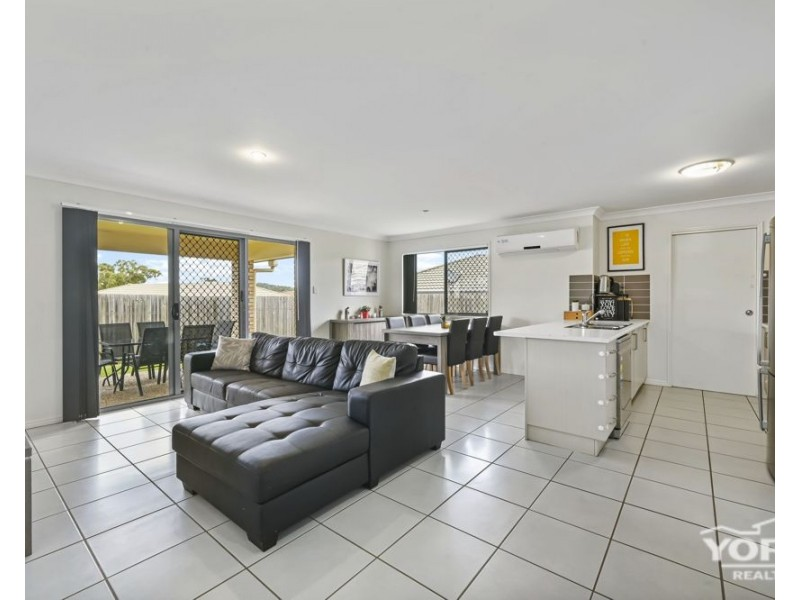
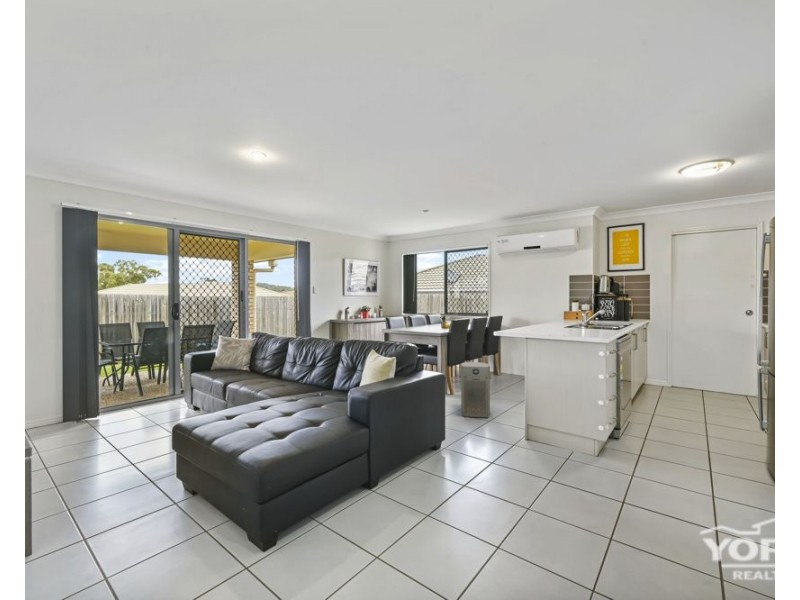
+ fan (475, 388)
